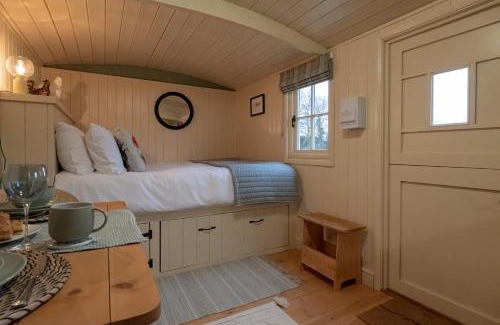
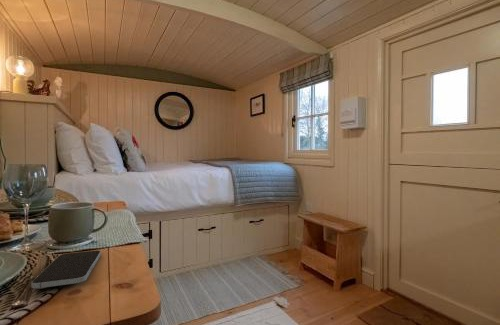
+ smartphone (71, 266)
